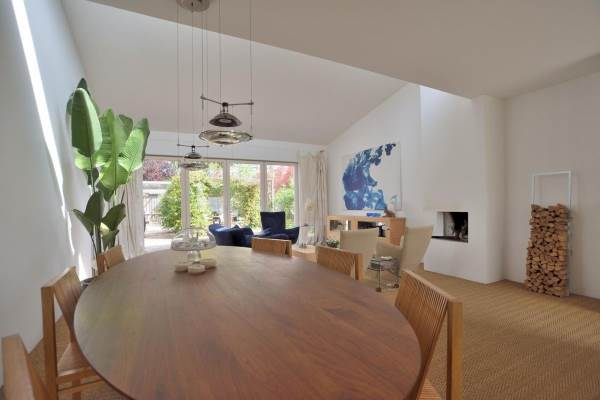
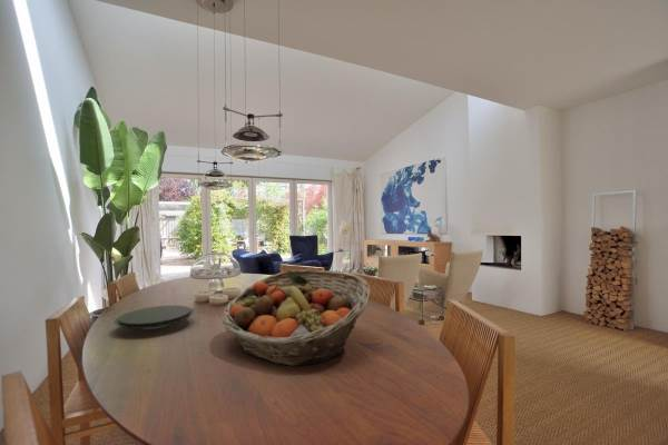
+ fruit basket (296, 310)
+ plate (156, 319)
